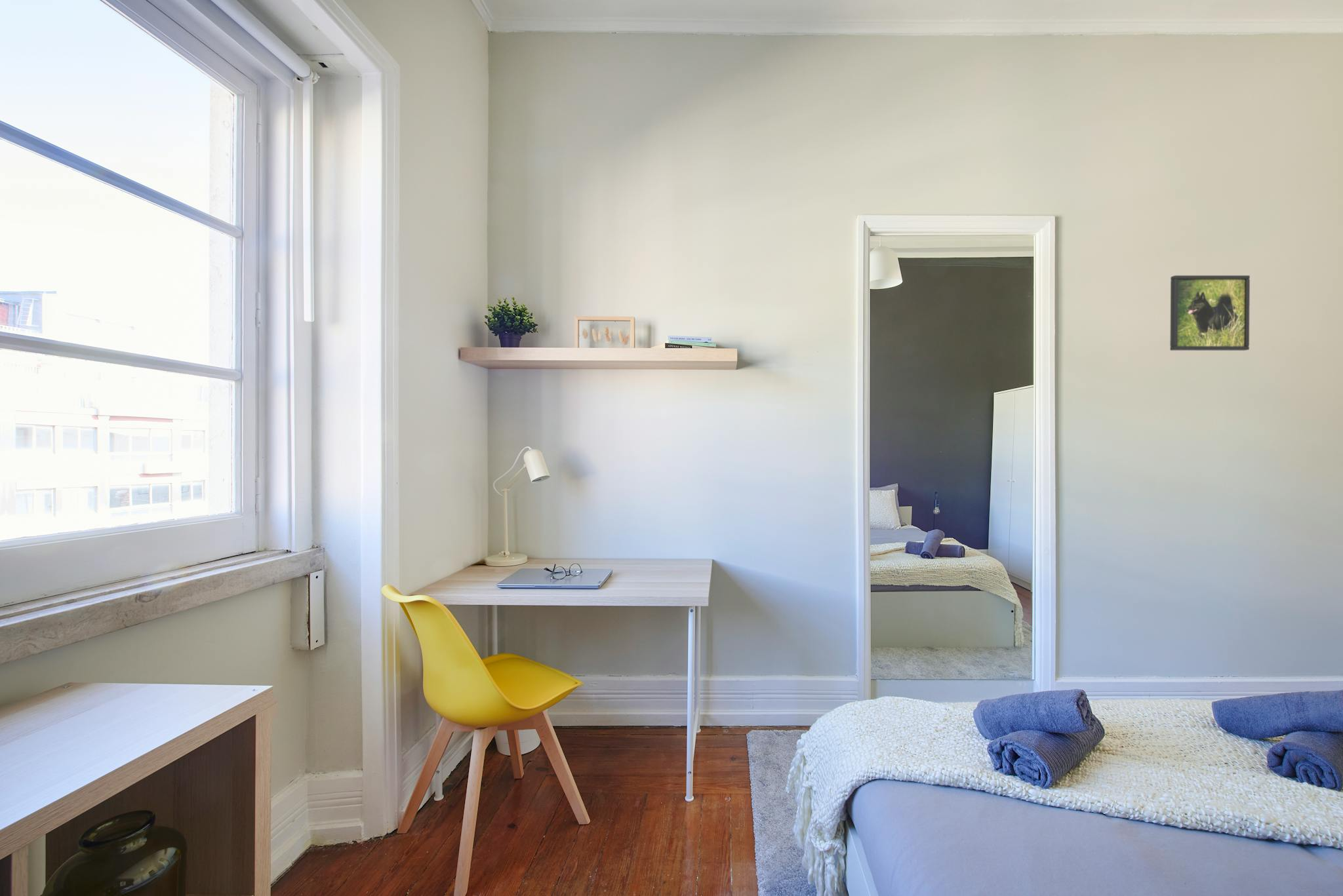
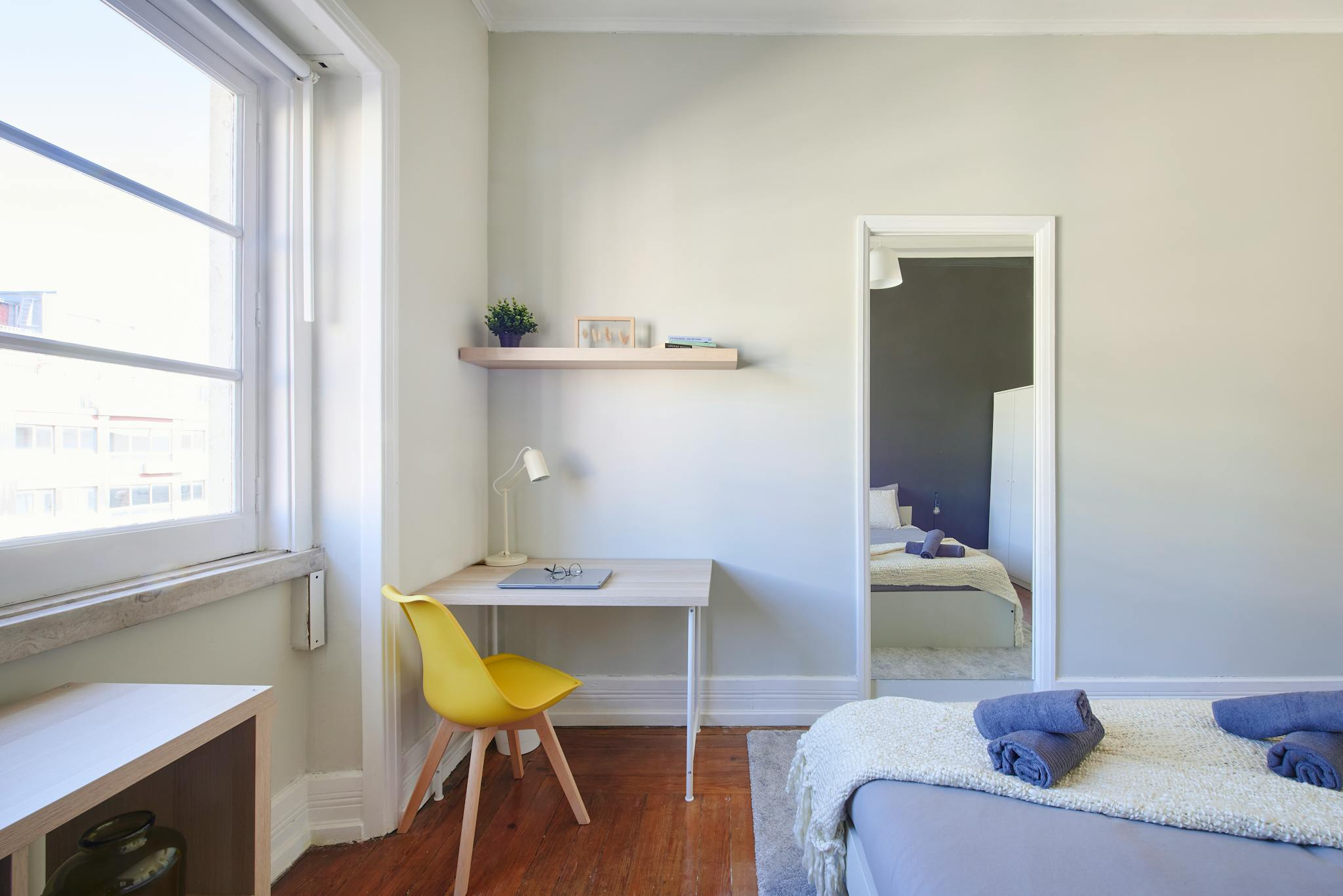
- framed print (1209, 313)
